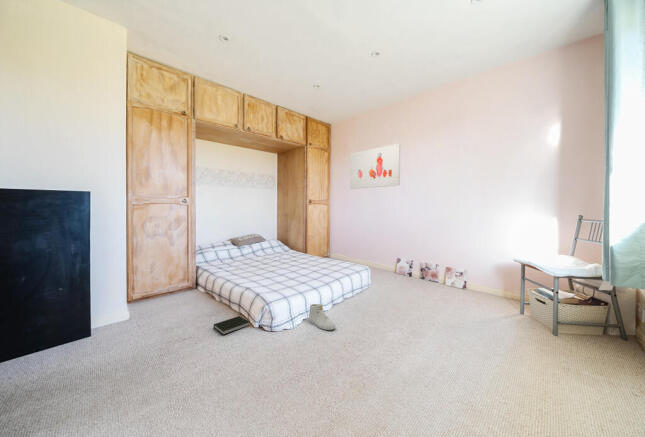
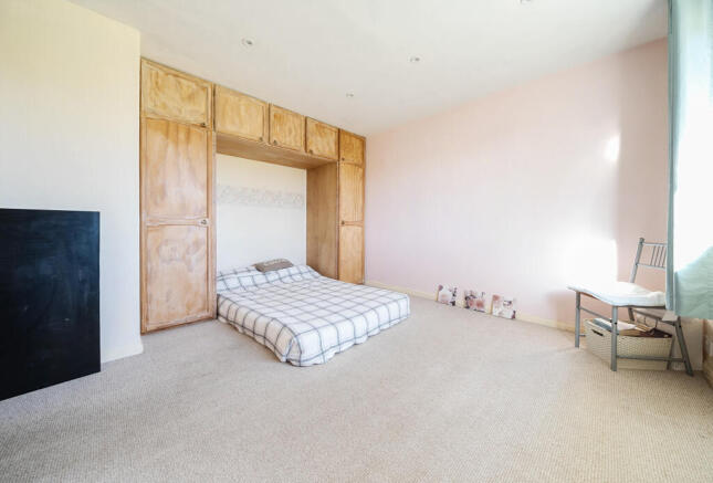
- wall art (373, 168)
- sneaker (321, 315)
- book (231, 324)
